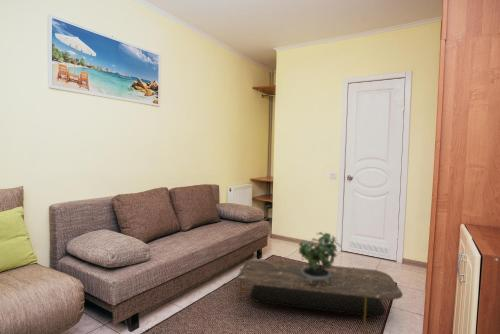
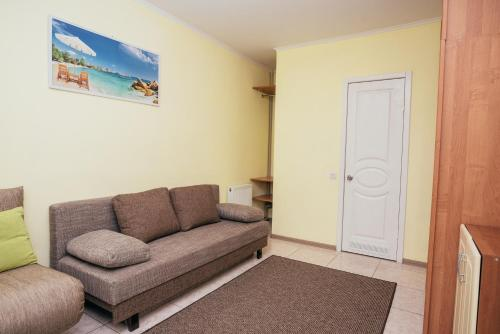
- coffee table (314, 291)
- potted plant (318, 253)
